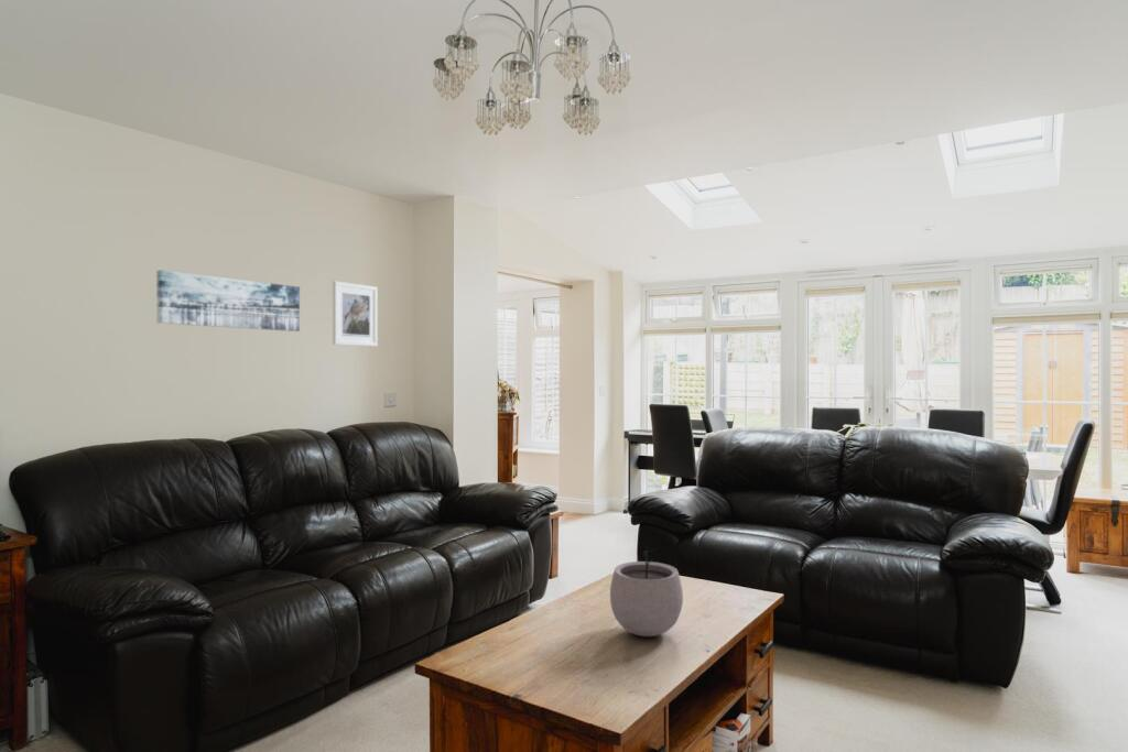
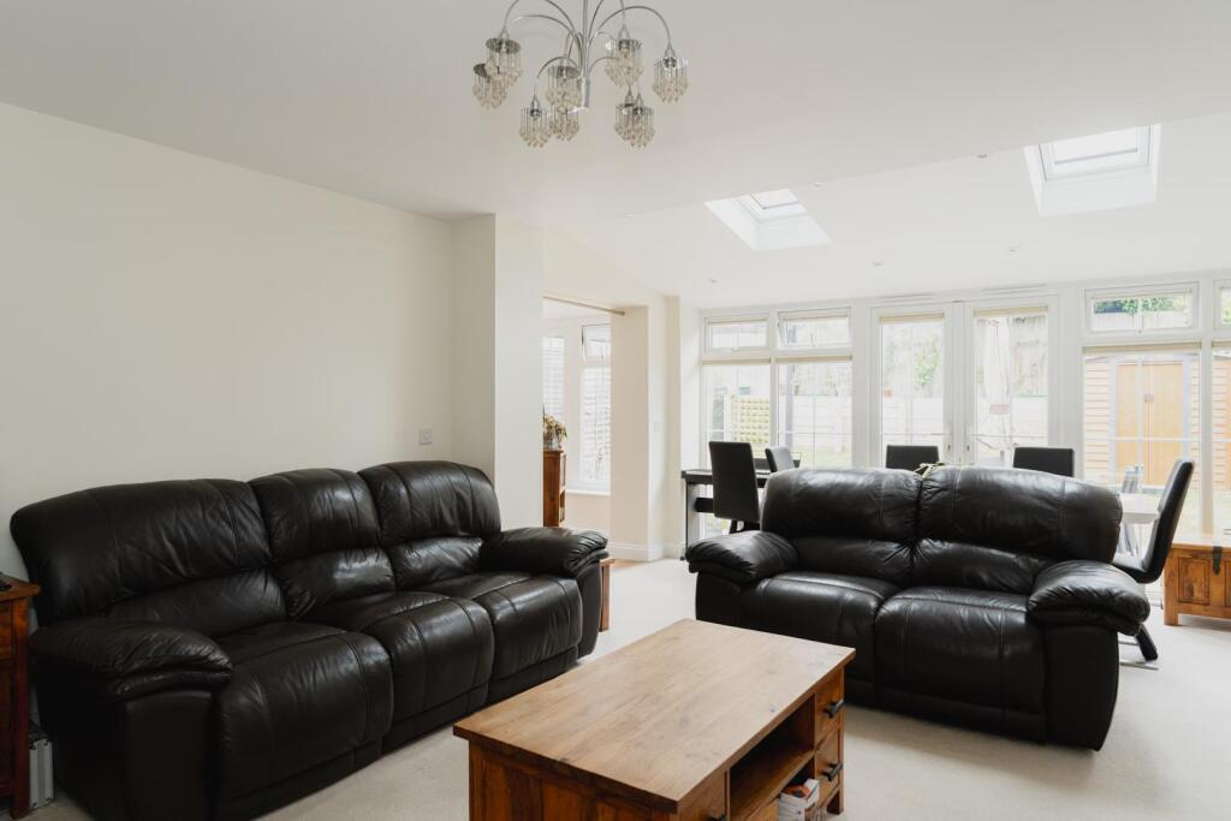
- wall art (234, 303)
- plant pot (646, 587)
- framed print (355, 314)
